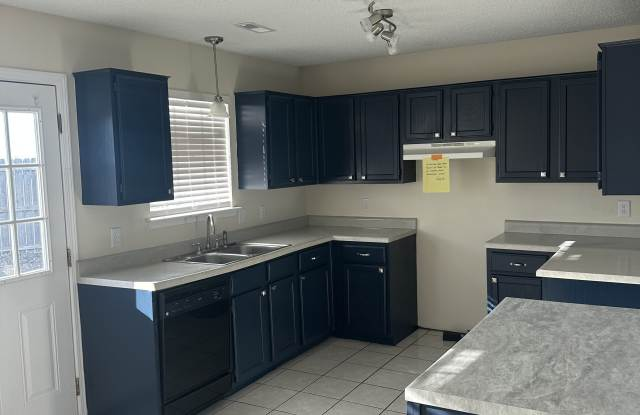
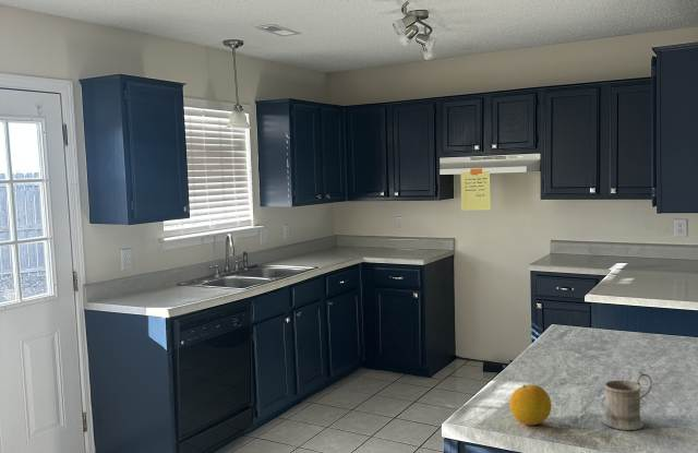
+ fruit (530, 404)
+ mug (629, 397)
